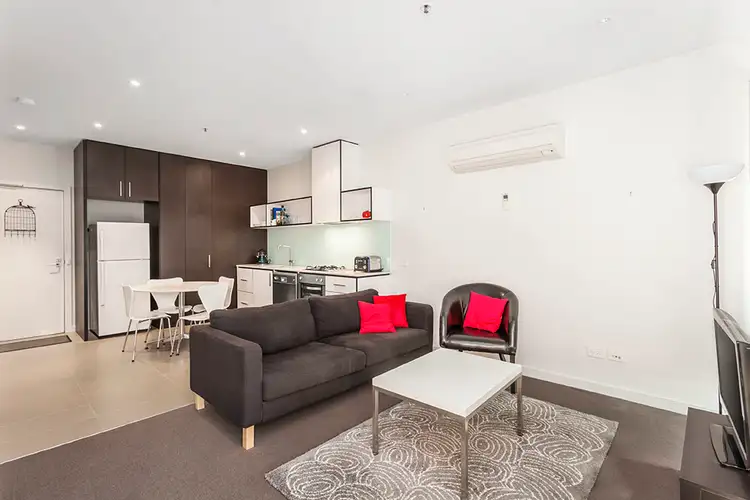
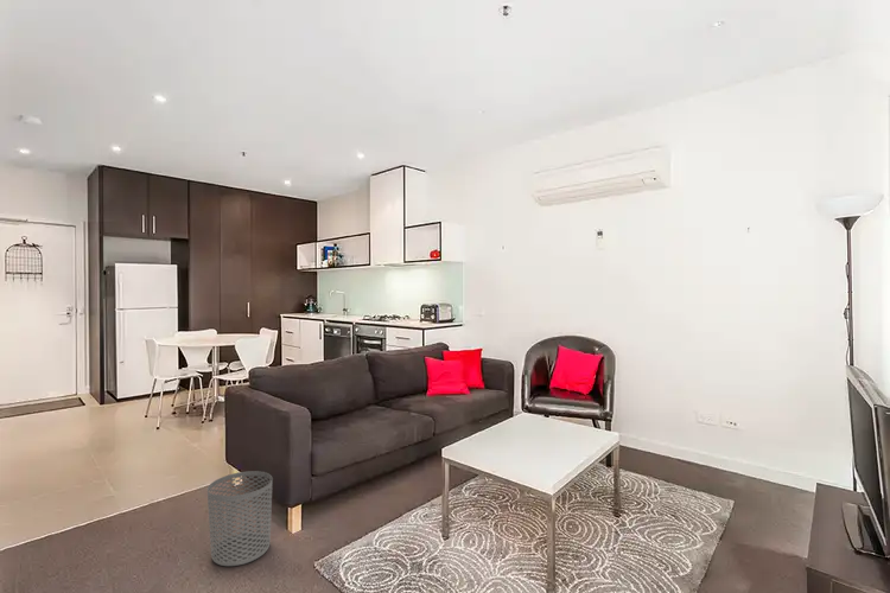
+ waste bin (241, 516)
